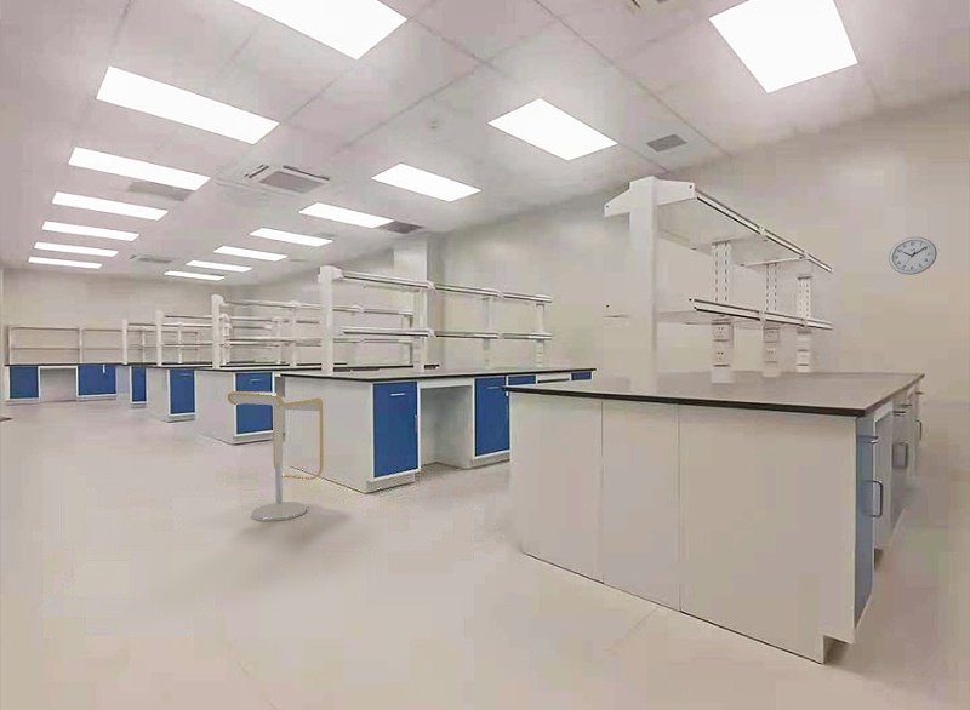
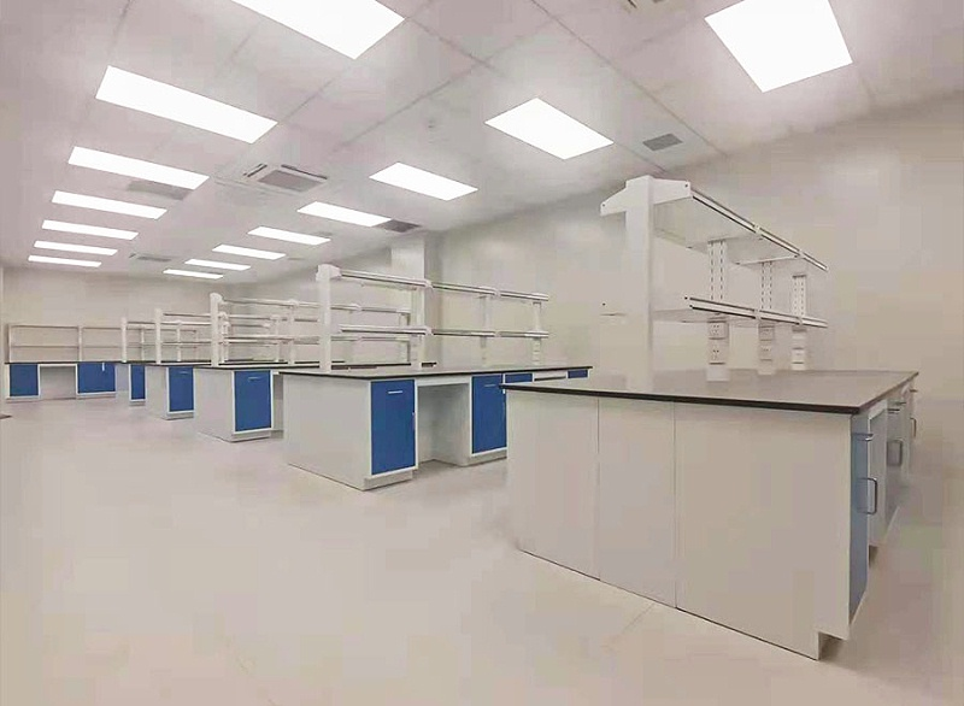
- wall clock (912, 256)
- stool (276, 451)
